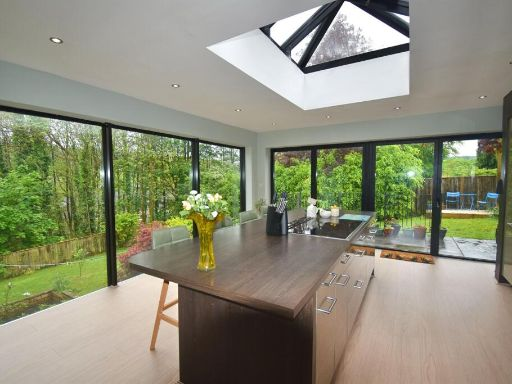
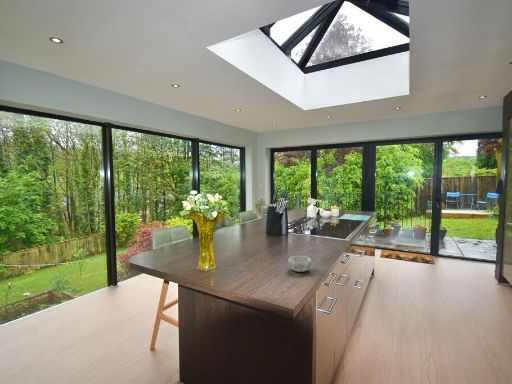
+ decorative bowl (301, 264)
